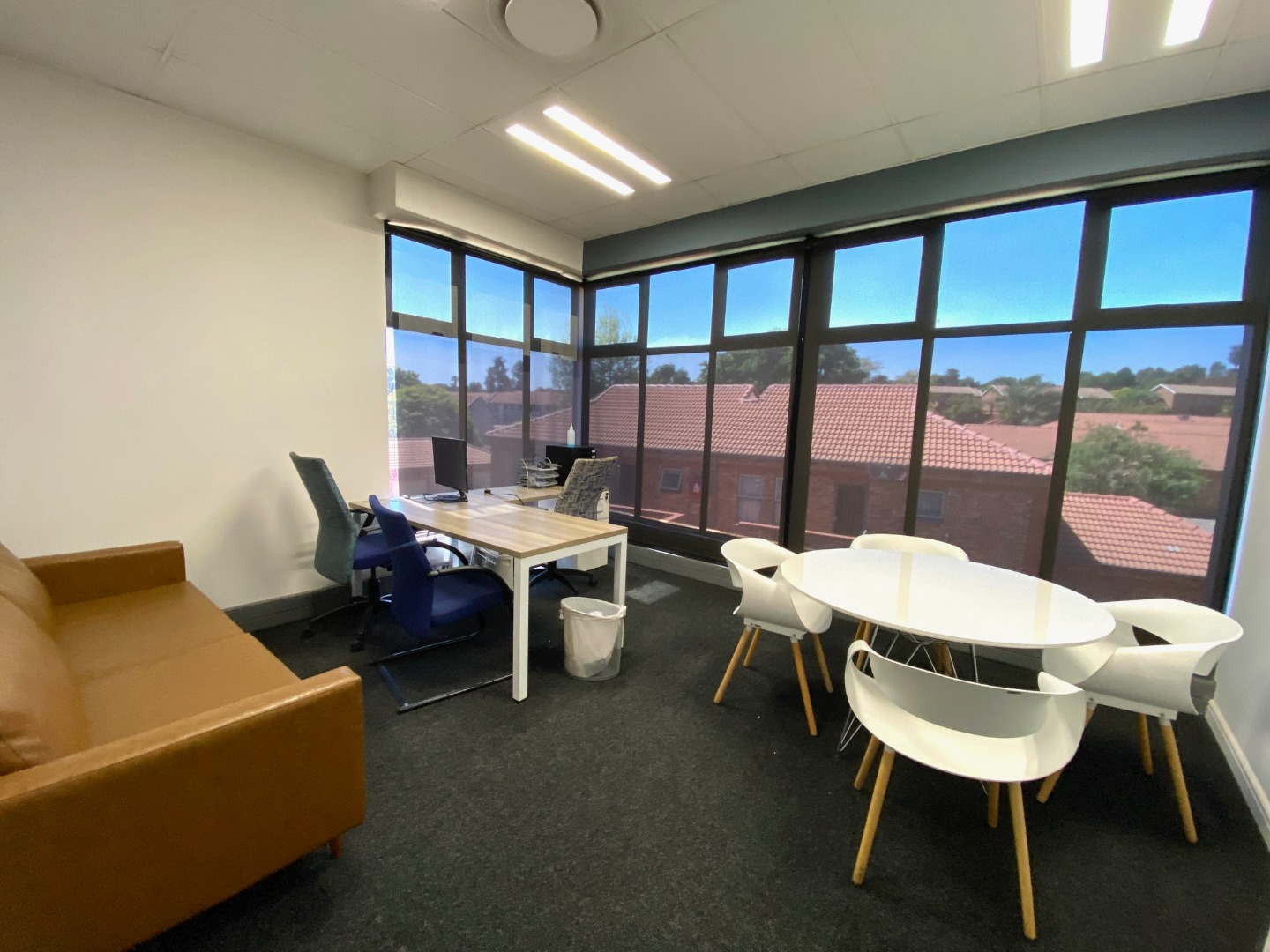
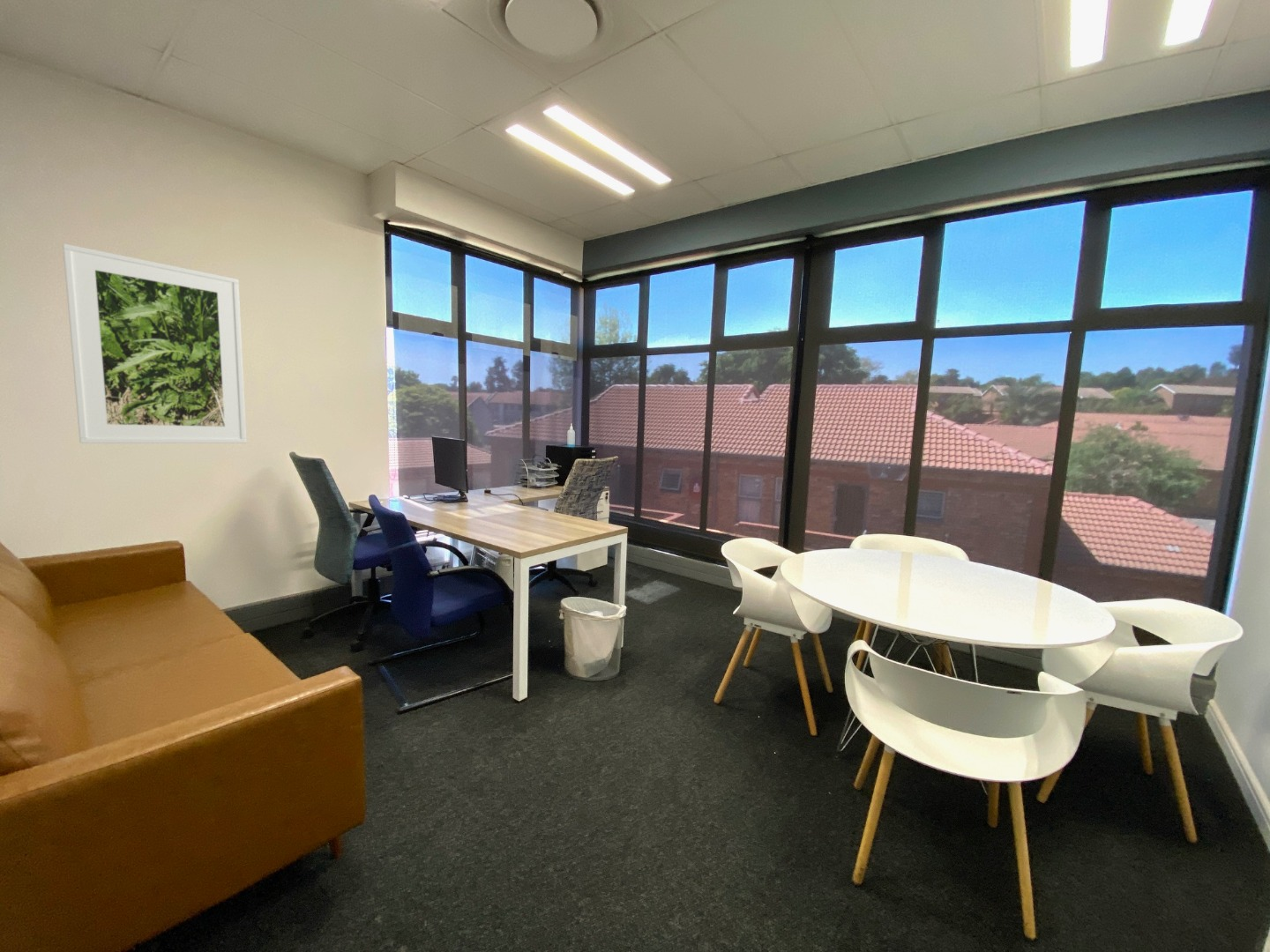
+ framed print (165, 354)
